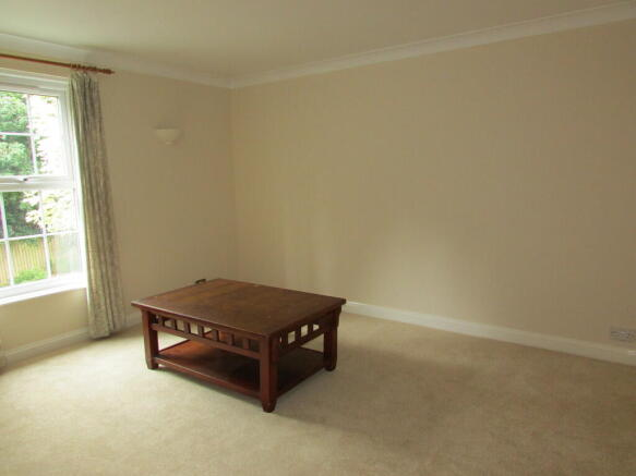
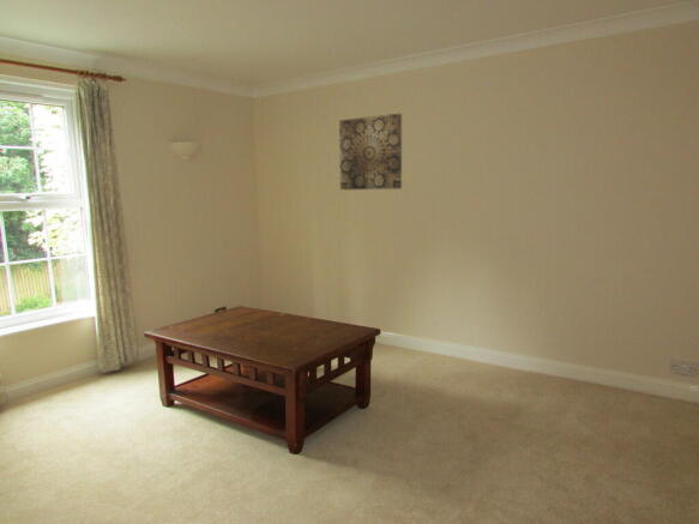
+ wall art (369, 153)
